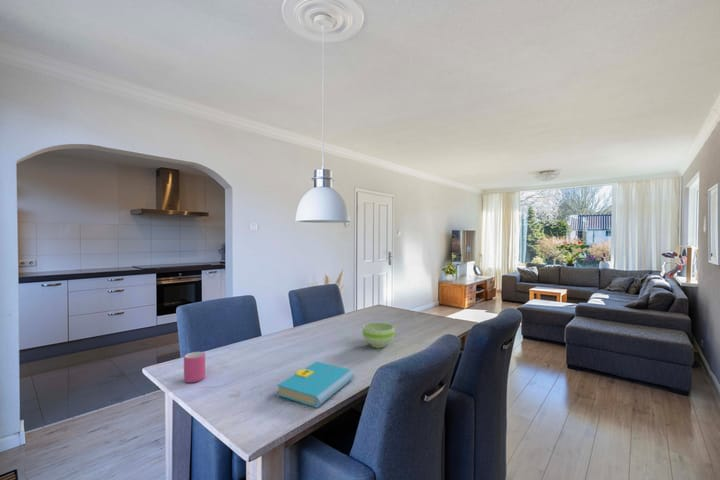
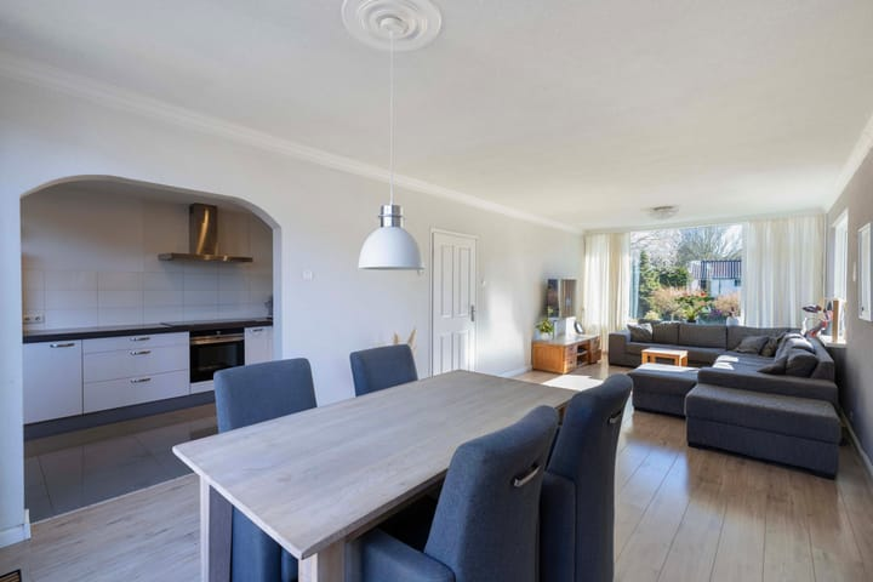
- book (317, 381)
- mug (195, 365)
- bowl (378, 335)
